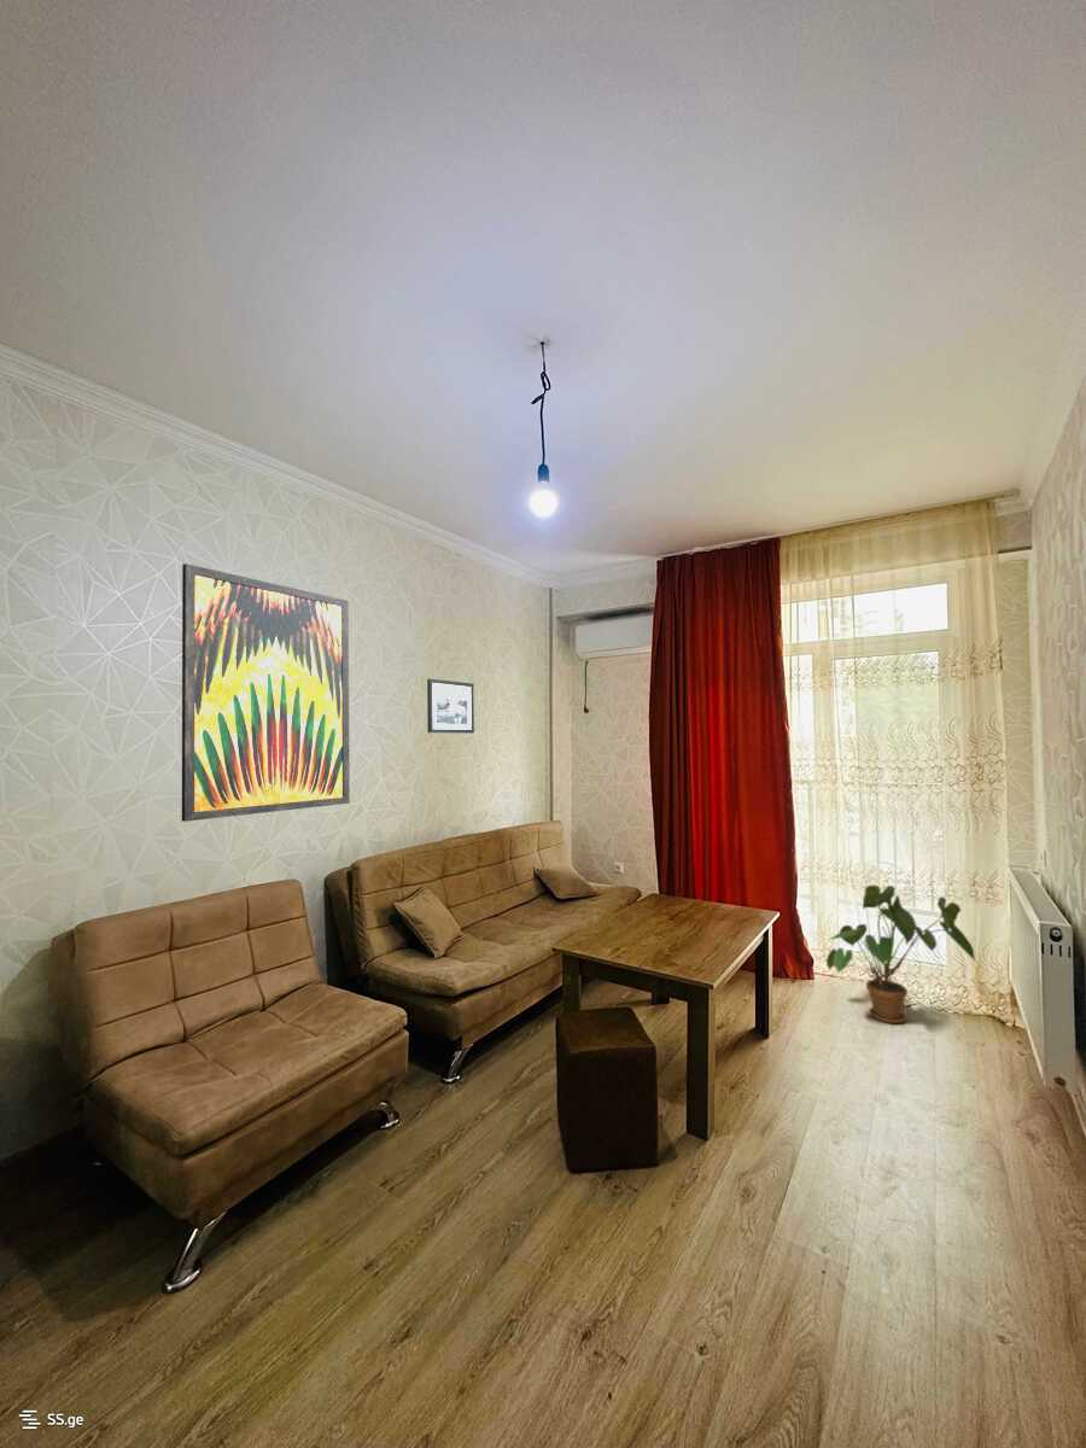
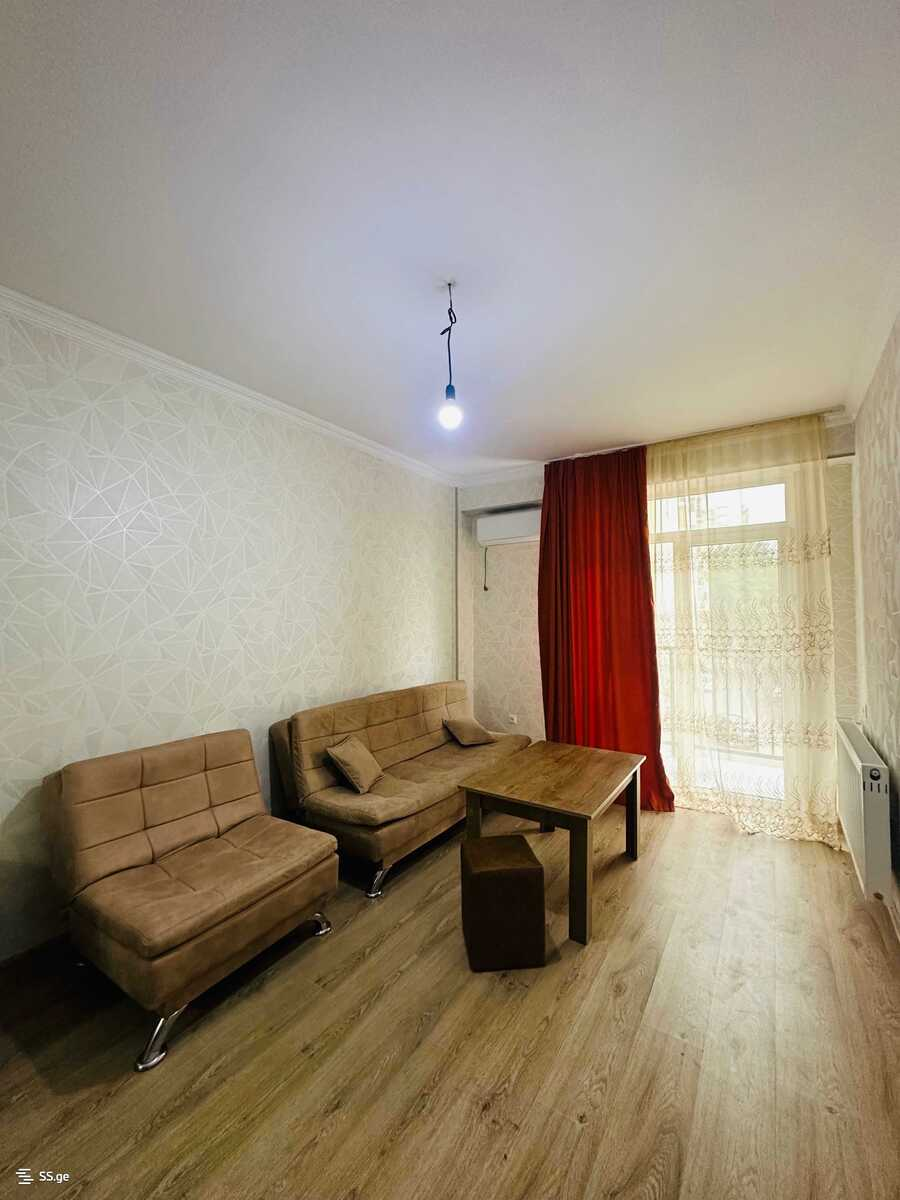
- wall art (275, 696)
- picture frame (451, 706)
- house plant (895, 951)
